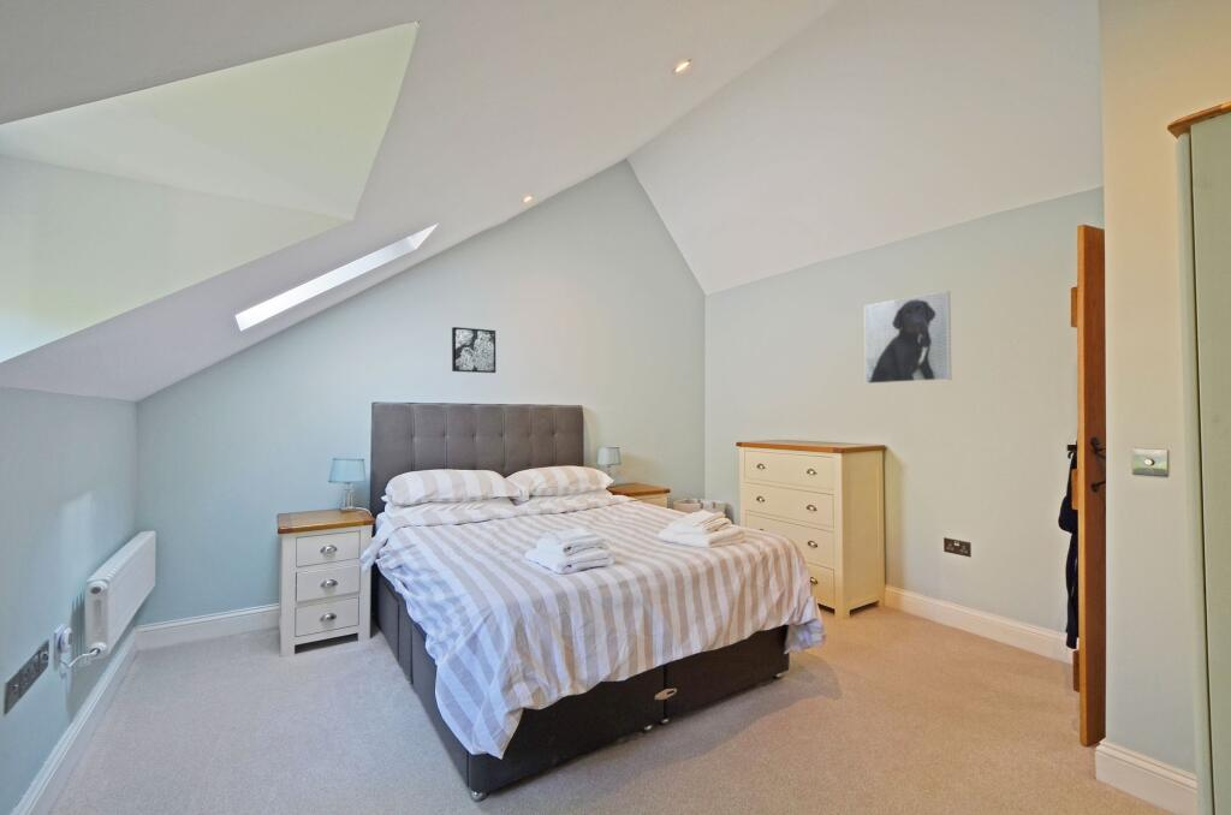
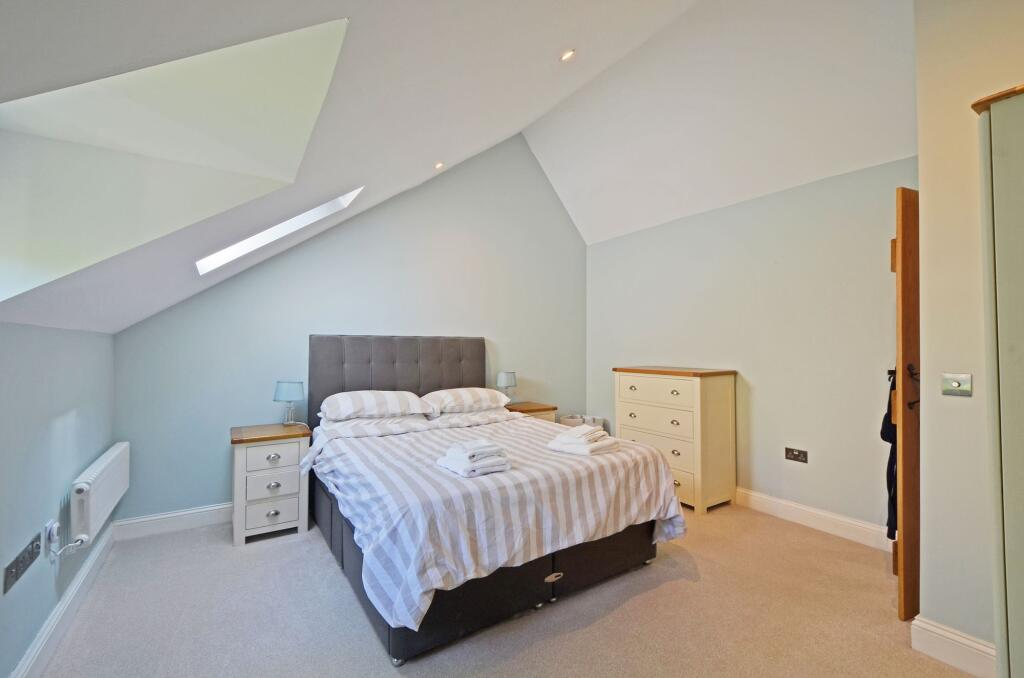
- wall art (474, 350)
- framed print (904, 340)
